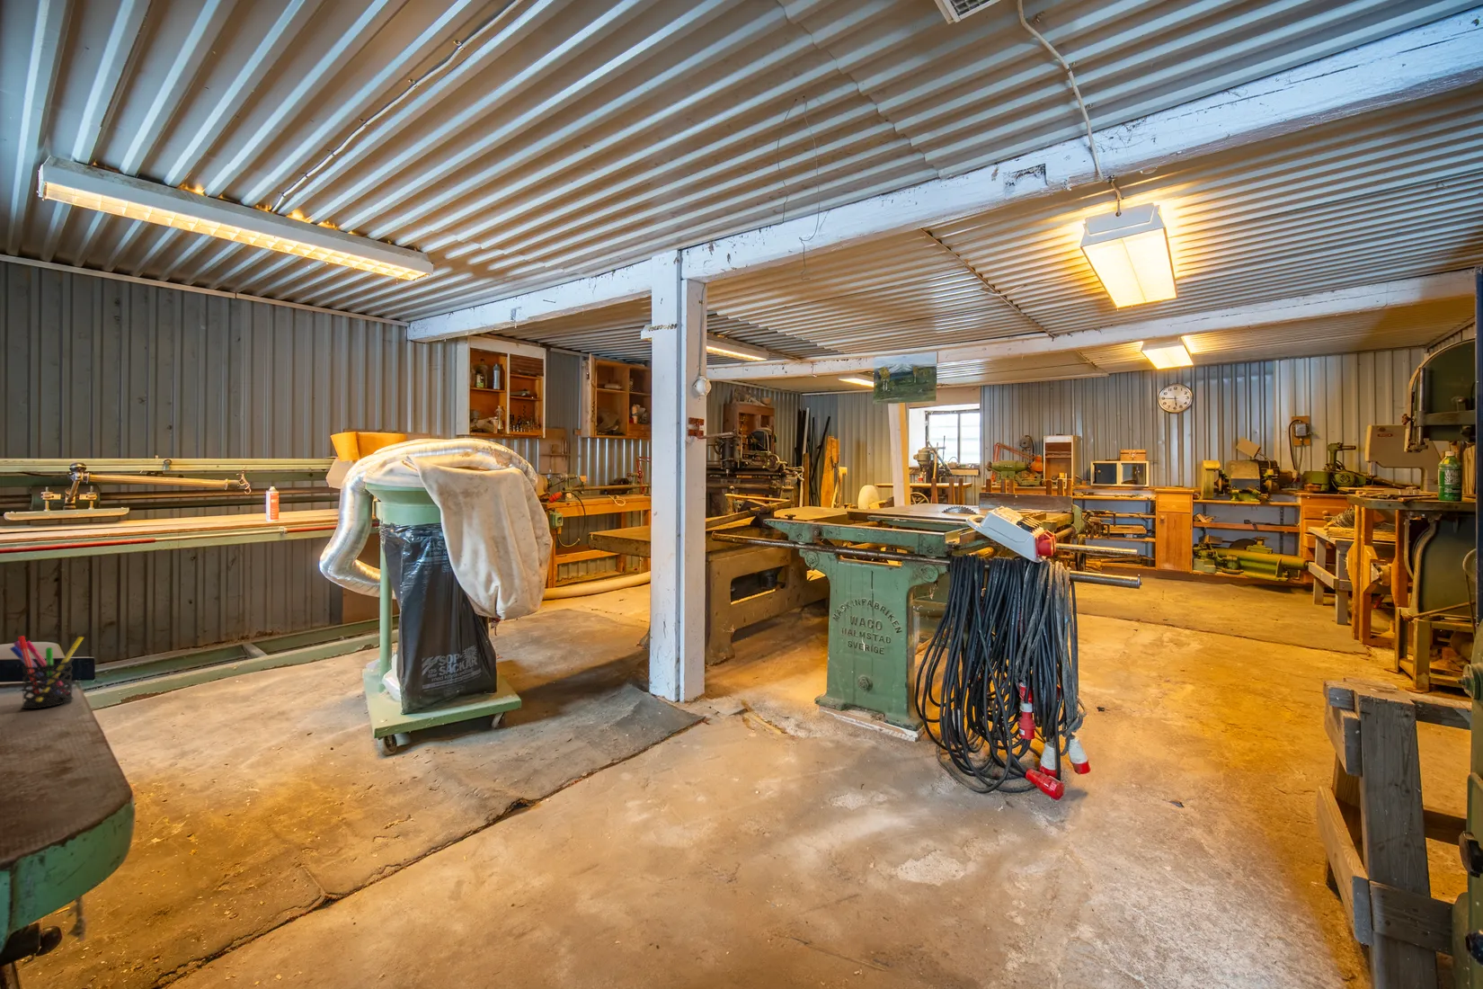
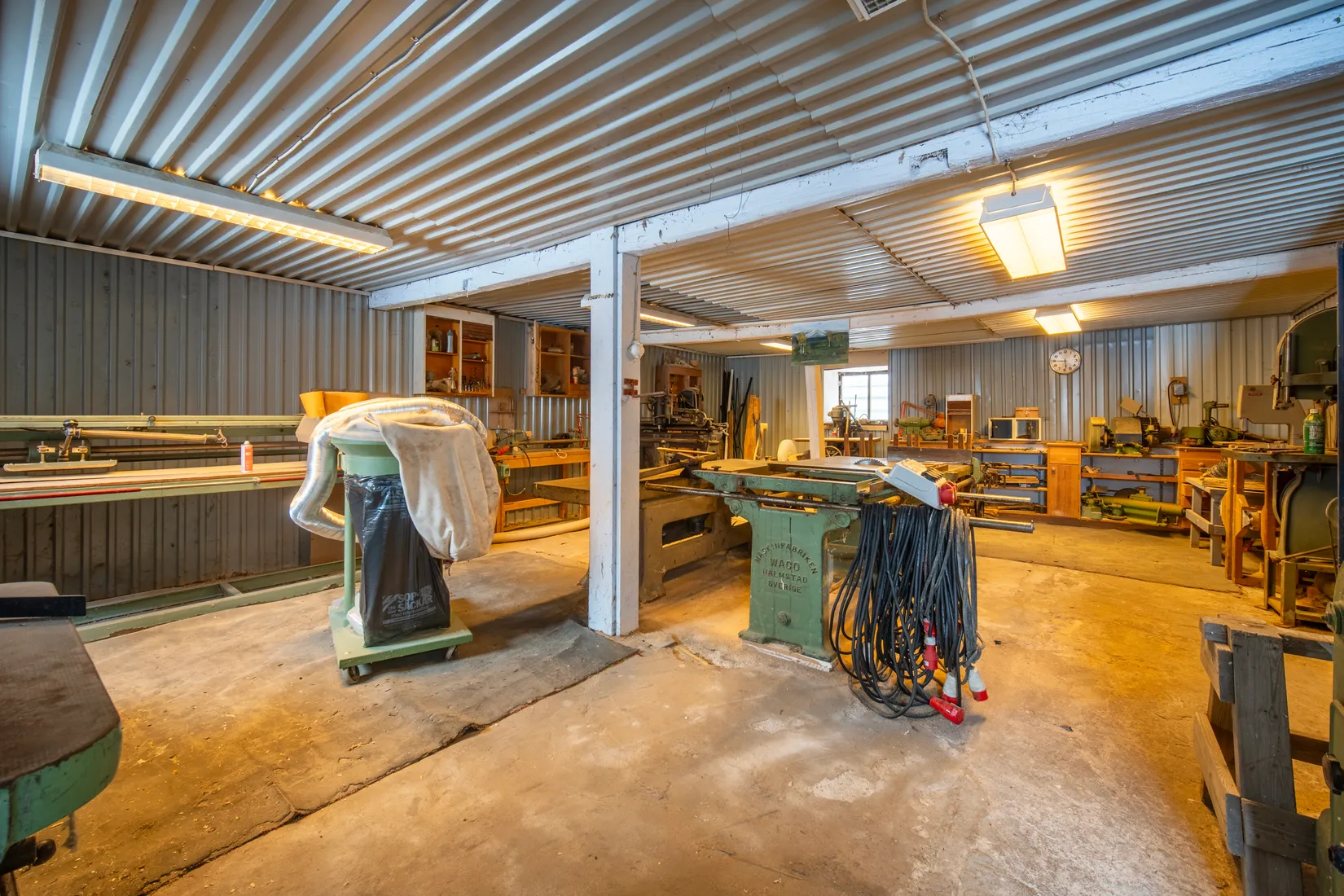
- pen holder (45, 669)
